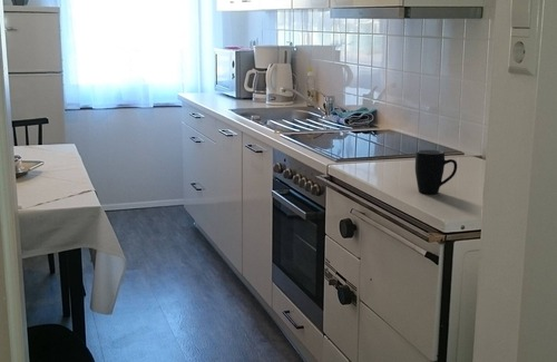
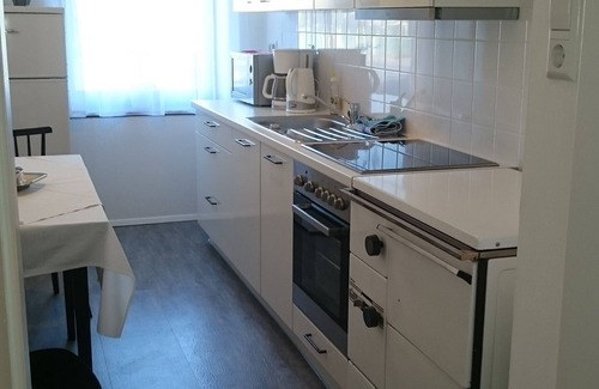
- mug (436, 173)
